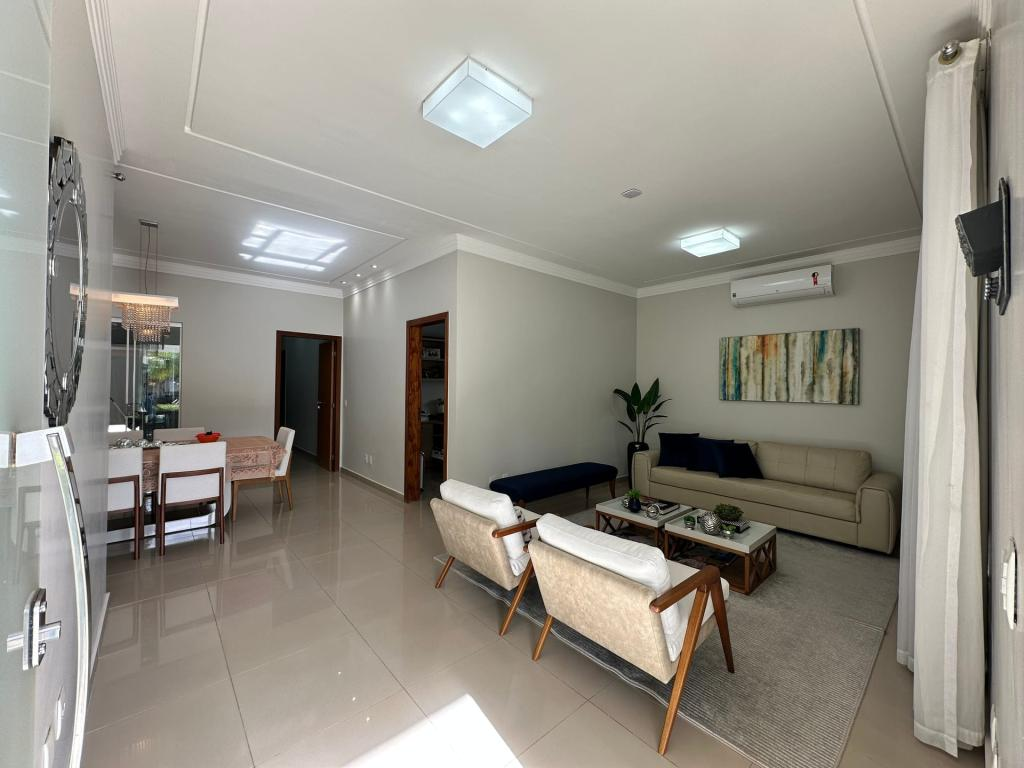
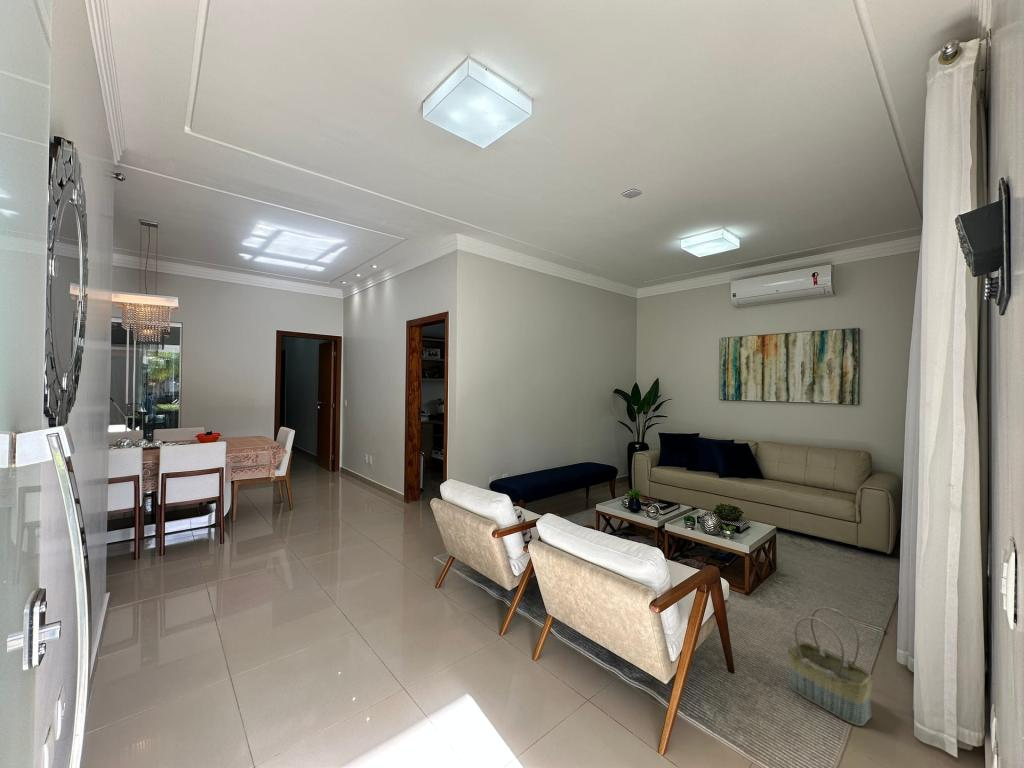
+ basket (828, 657)
